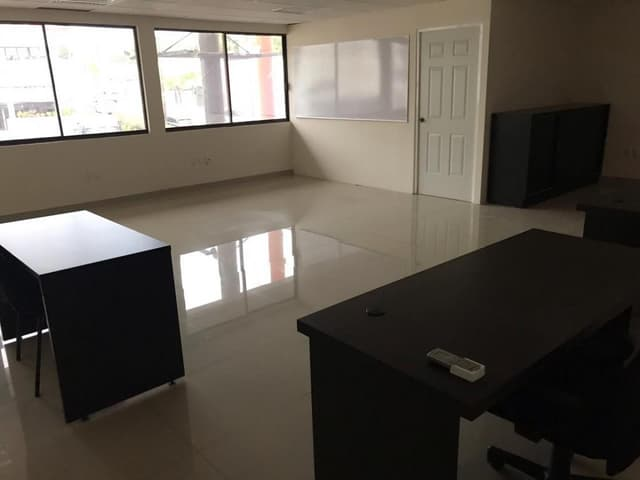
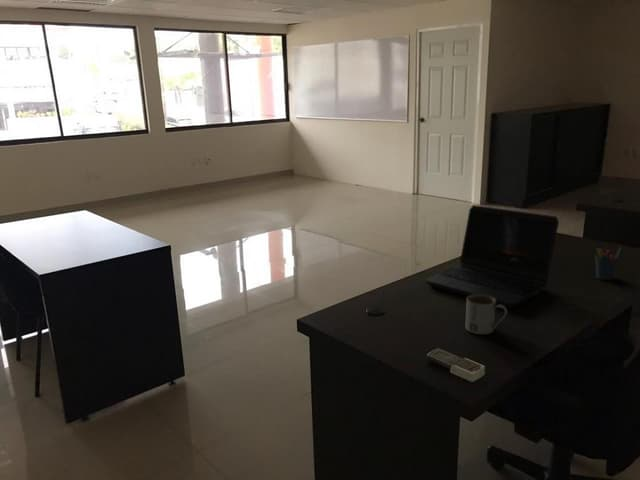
+ laptop computer (489, 252)
+ pen holder (606, 261)
+ mug (486, 315)
